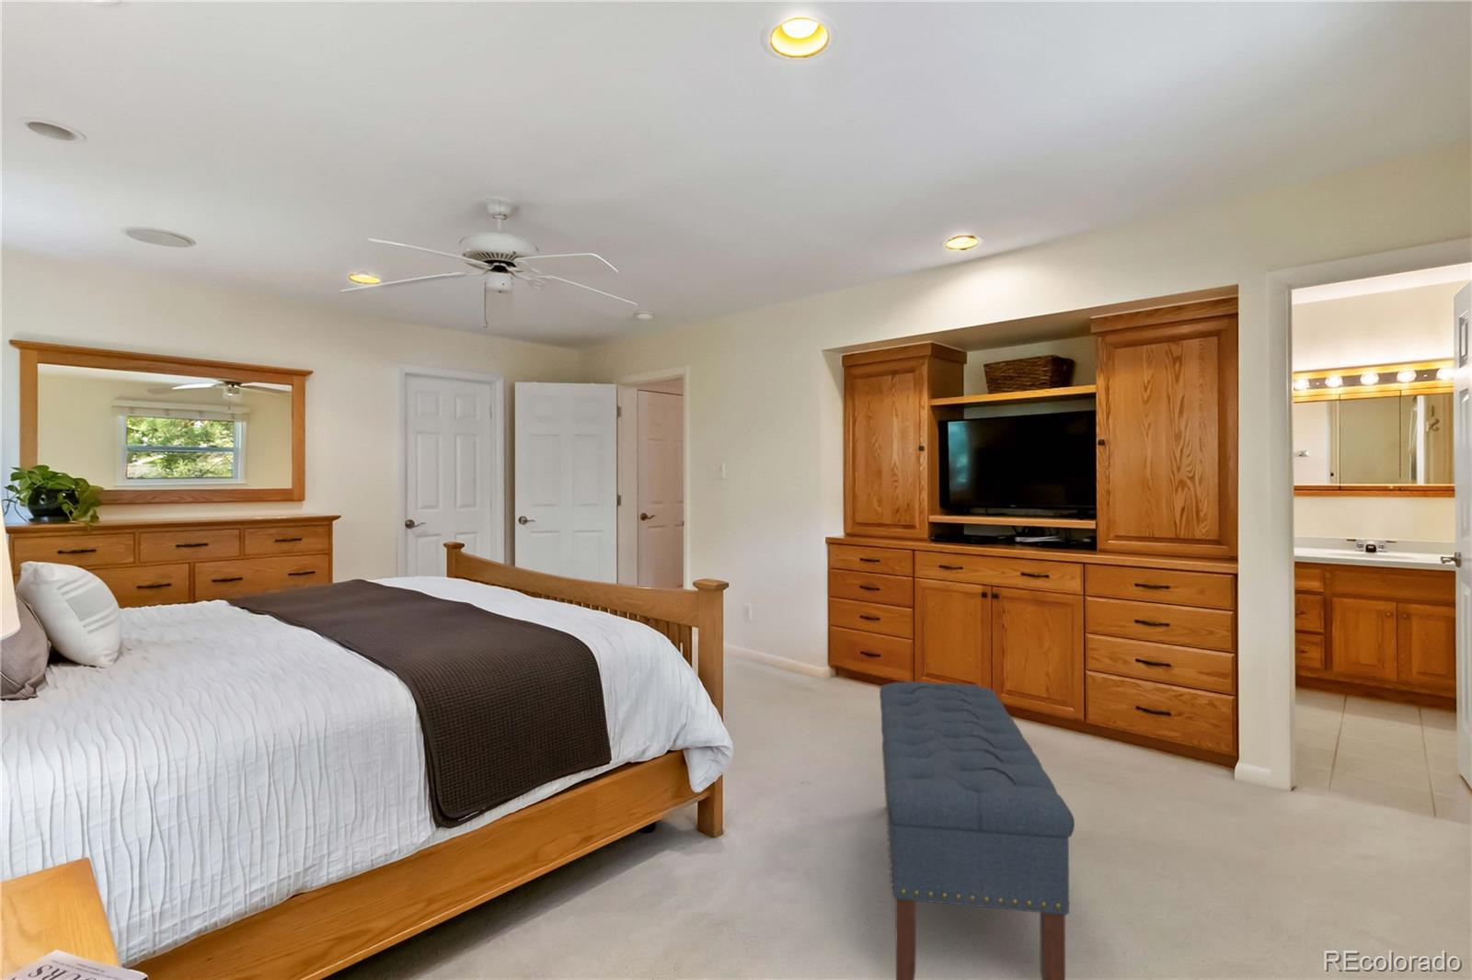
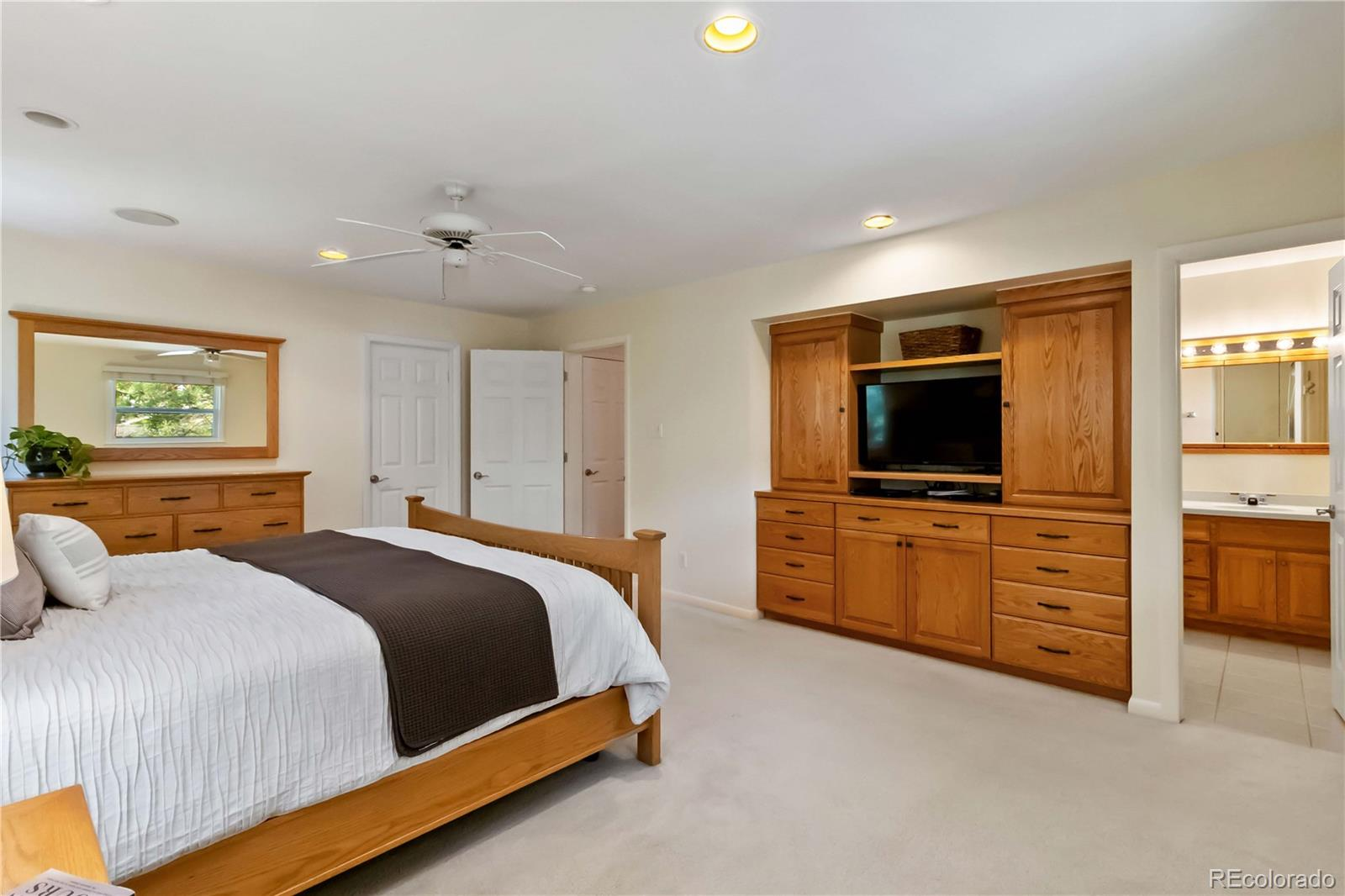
- bench (953, 804)
